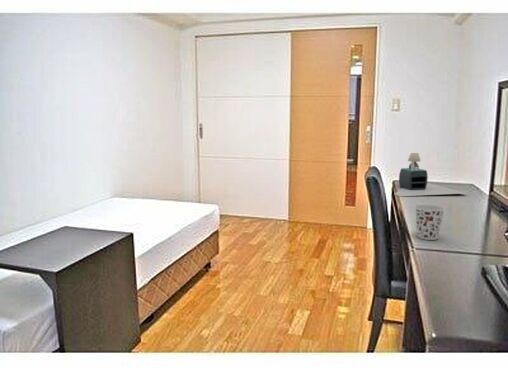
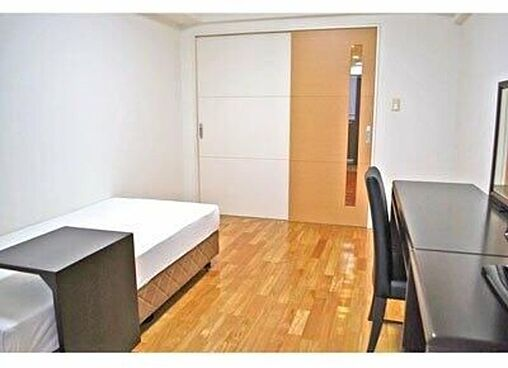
- cup (428, 222)
- desk lamp (413, 171)
